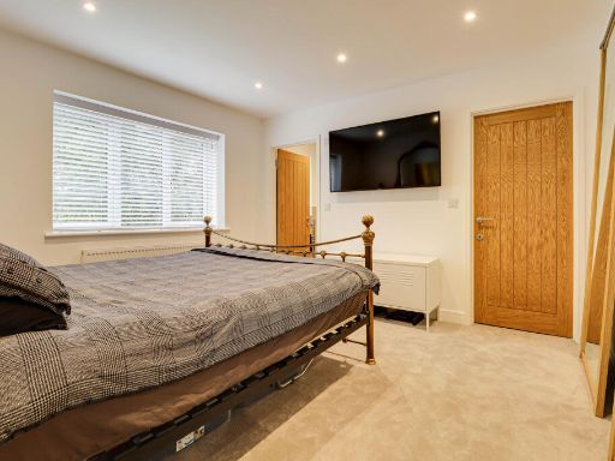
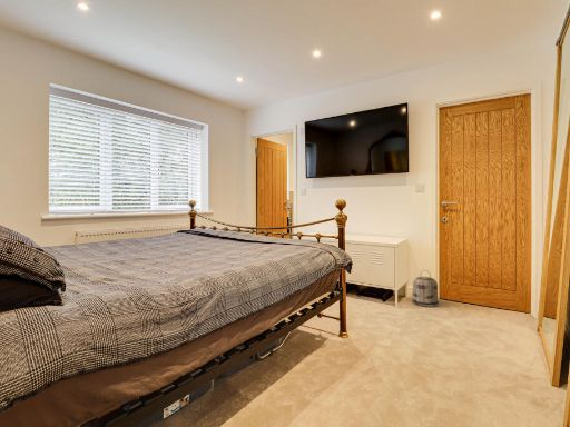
+ basket (424, 286)
